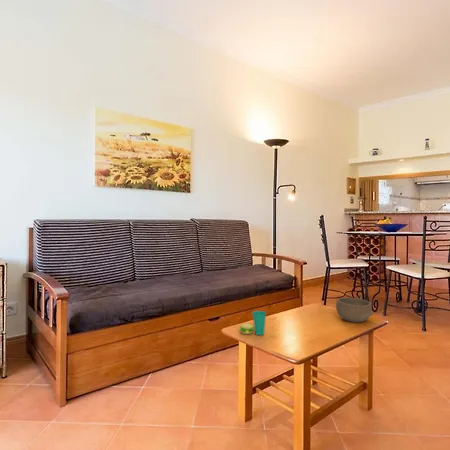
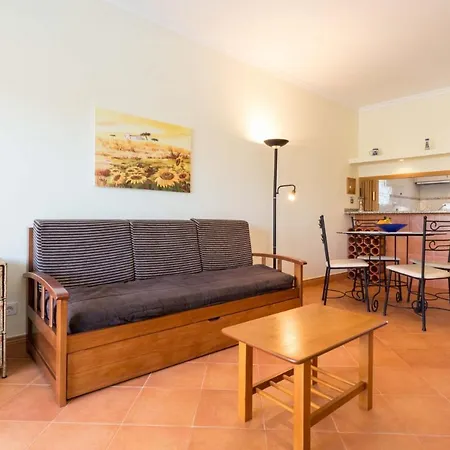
- bowl (353, 310)
- cup (253, 321)
